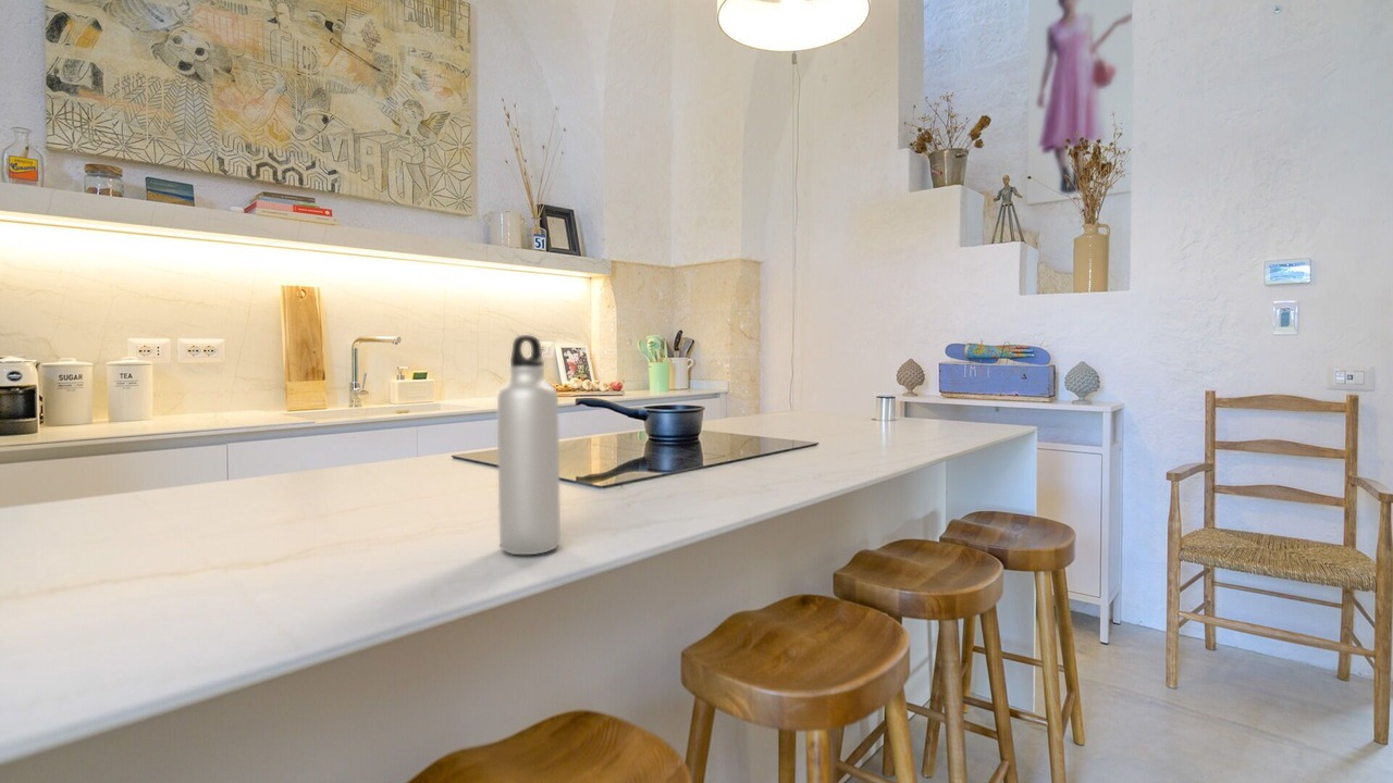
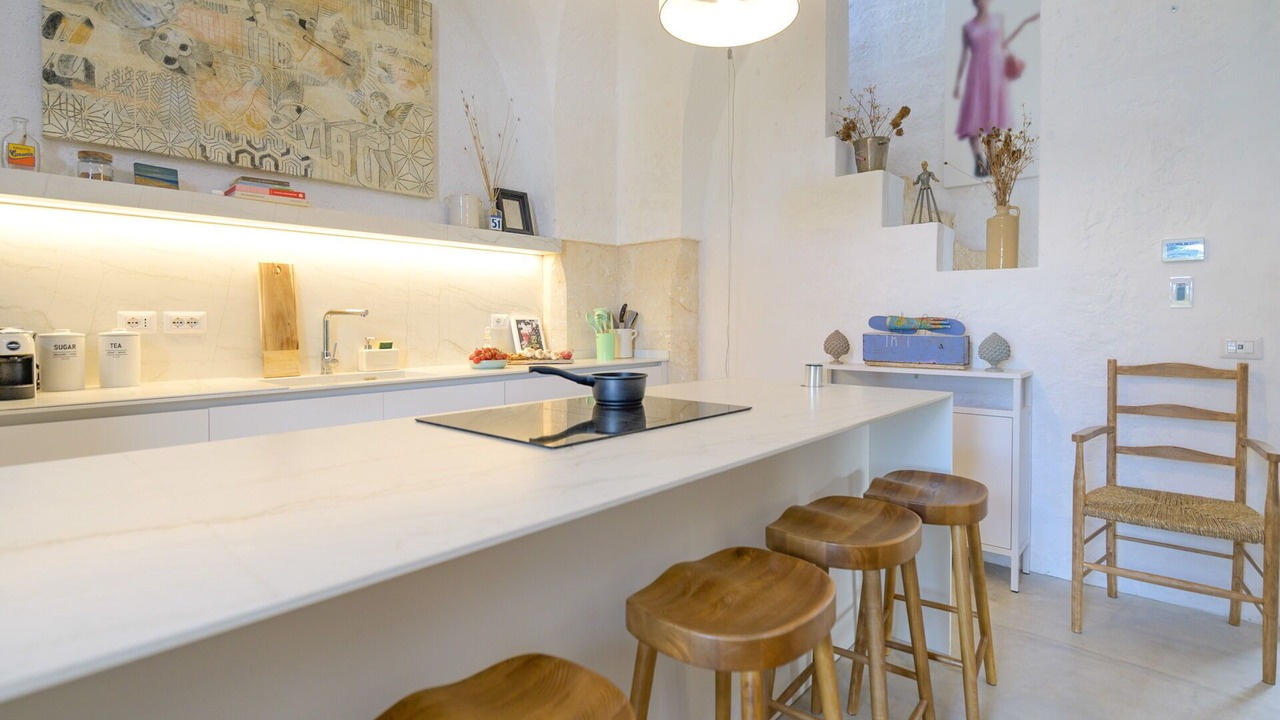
- water bottle (528, 442)
